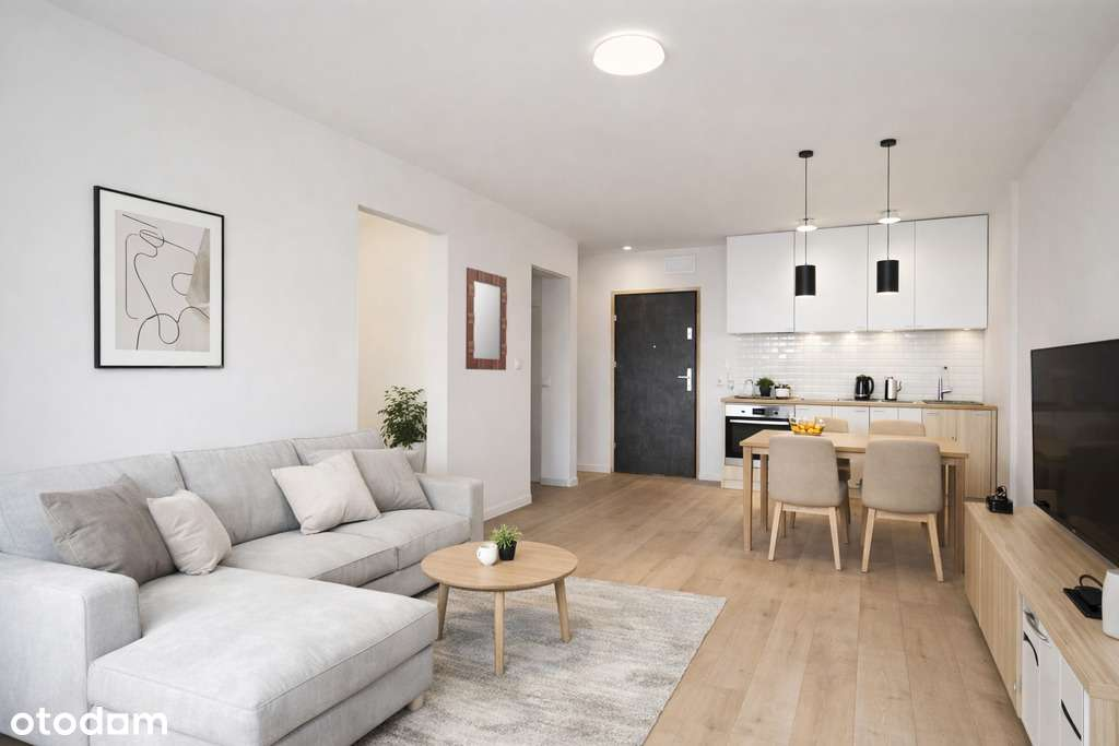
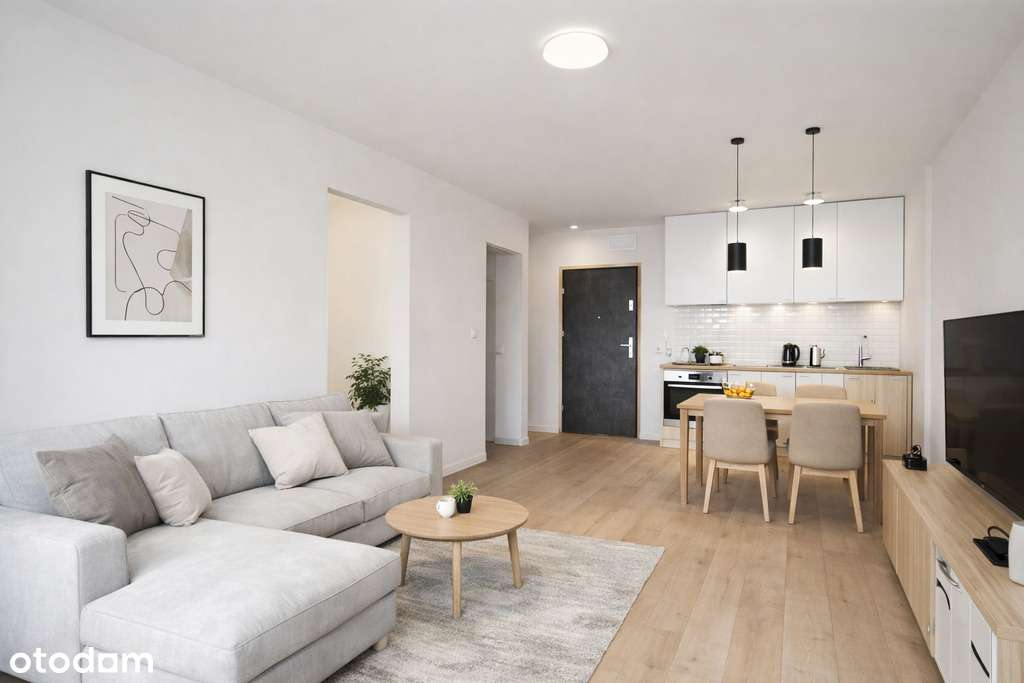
- home mirror (487, 321)
